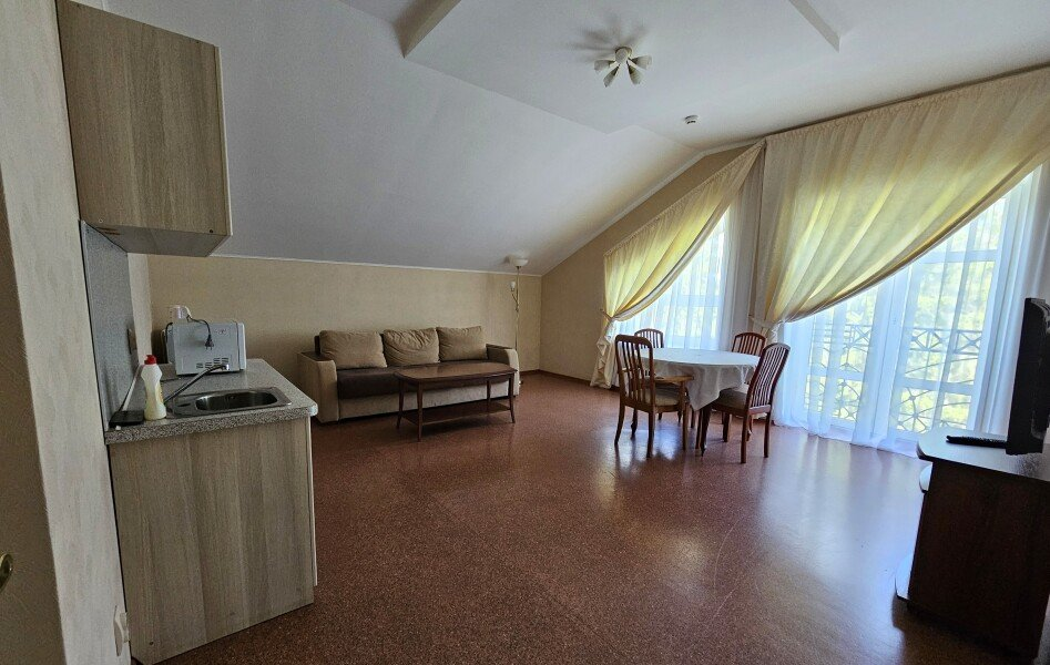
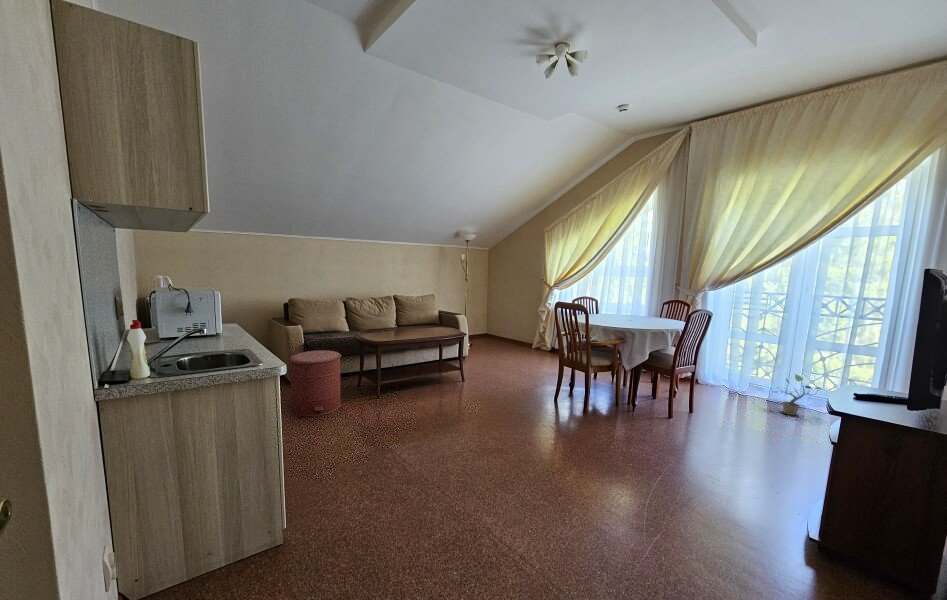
+ potted plant (794, 395)
+ trash can (316, 381)
